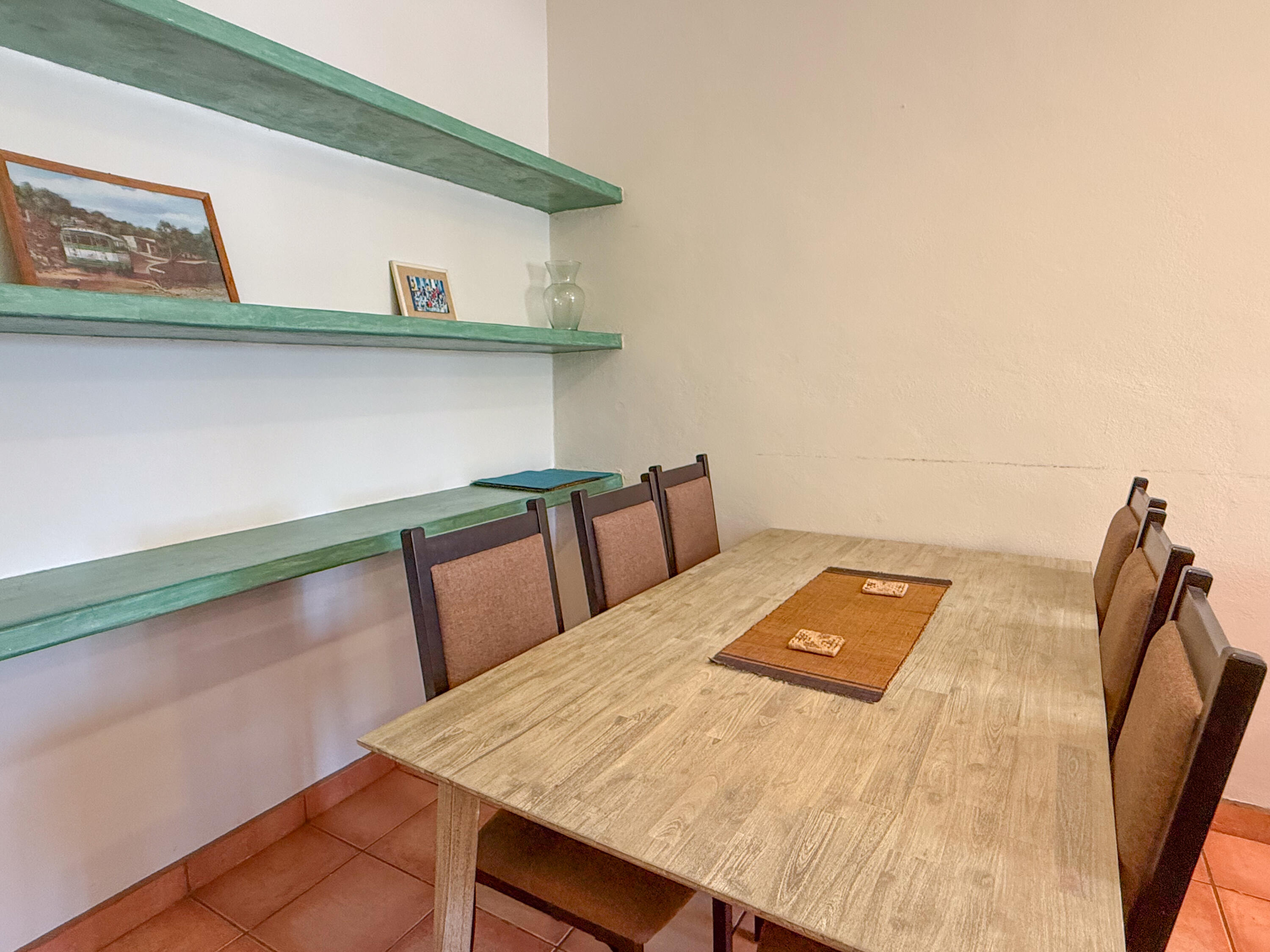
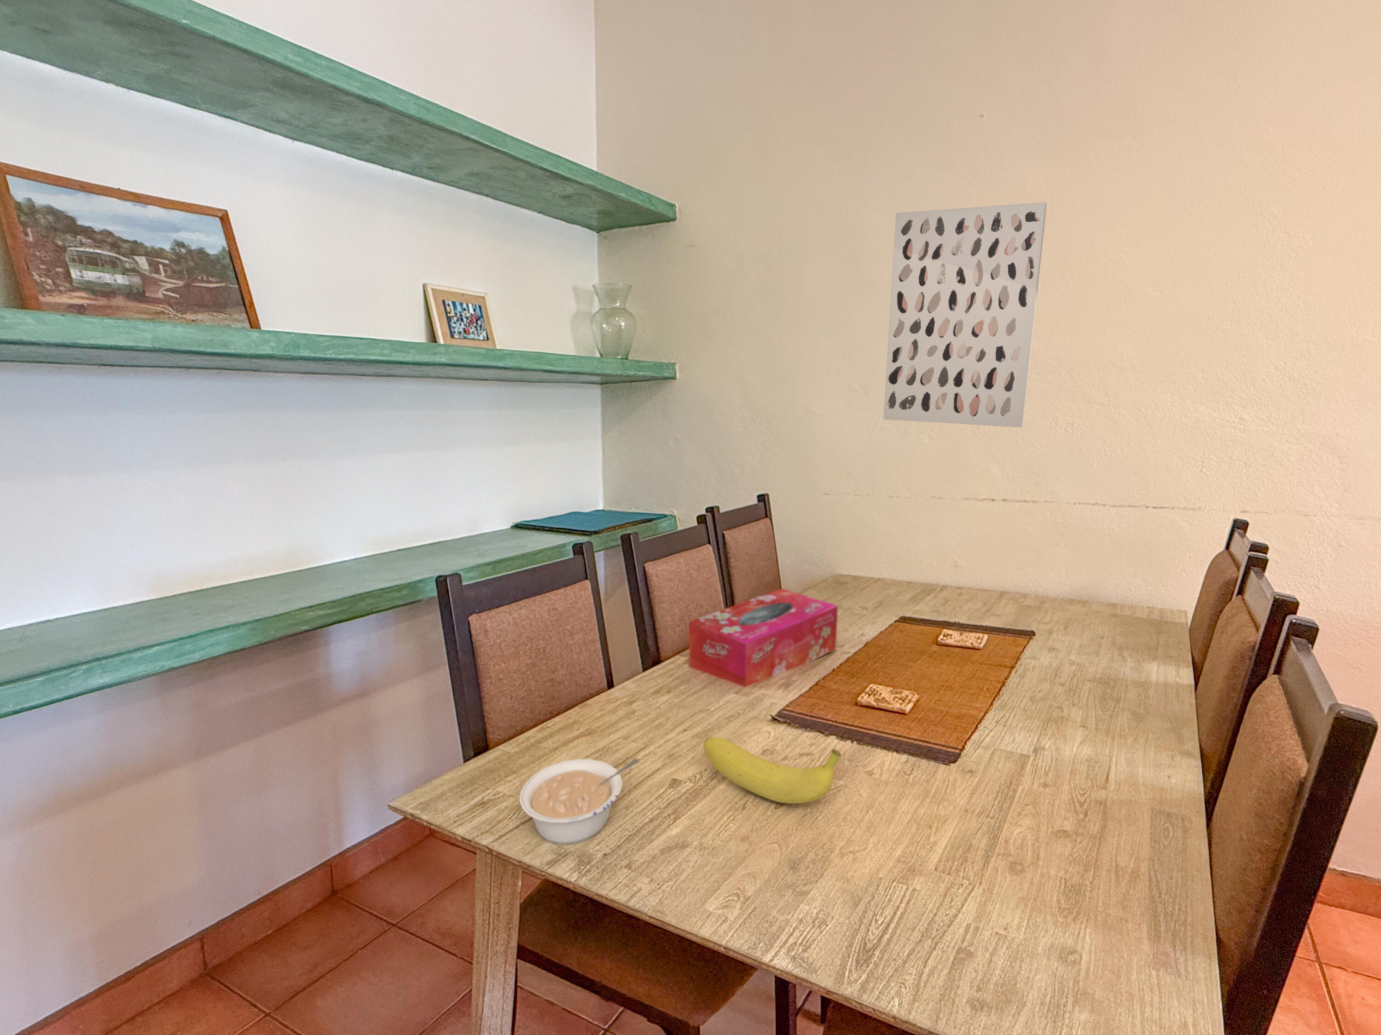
+ tissue box (764, 636)
+ fruit (769, 761)
+ wall art (959, 319)
+ legume (574, 799)
